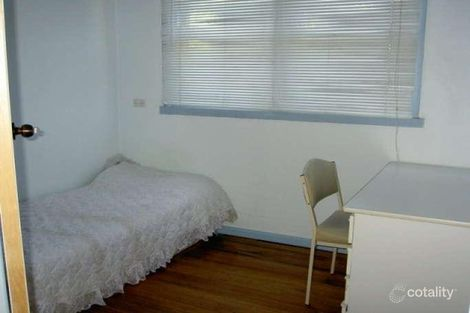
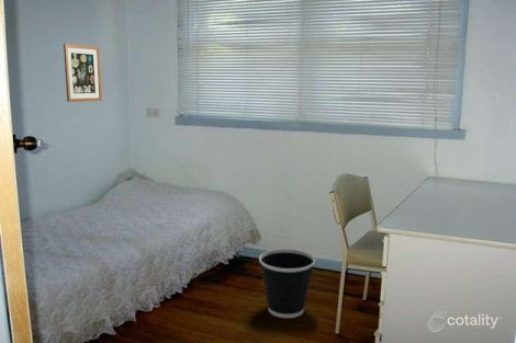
+ wall art (83, 73)
+ wastebasket (285, 284)
